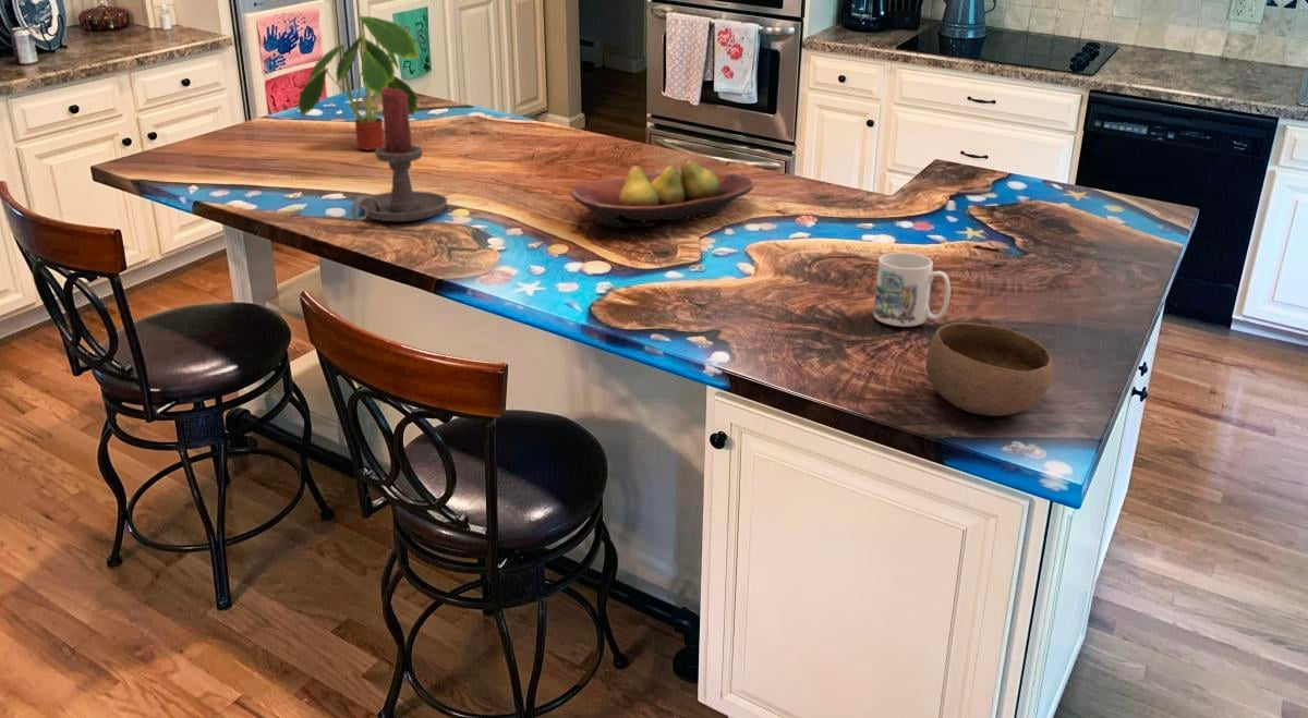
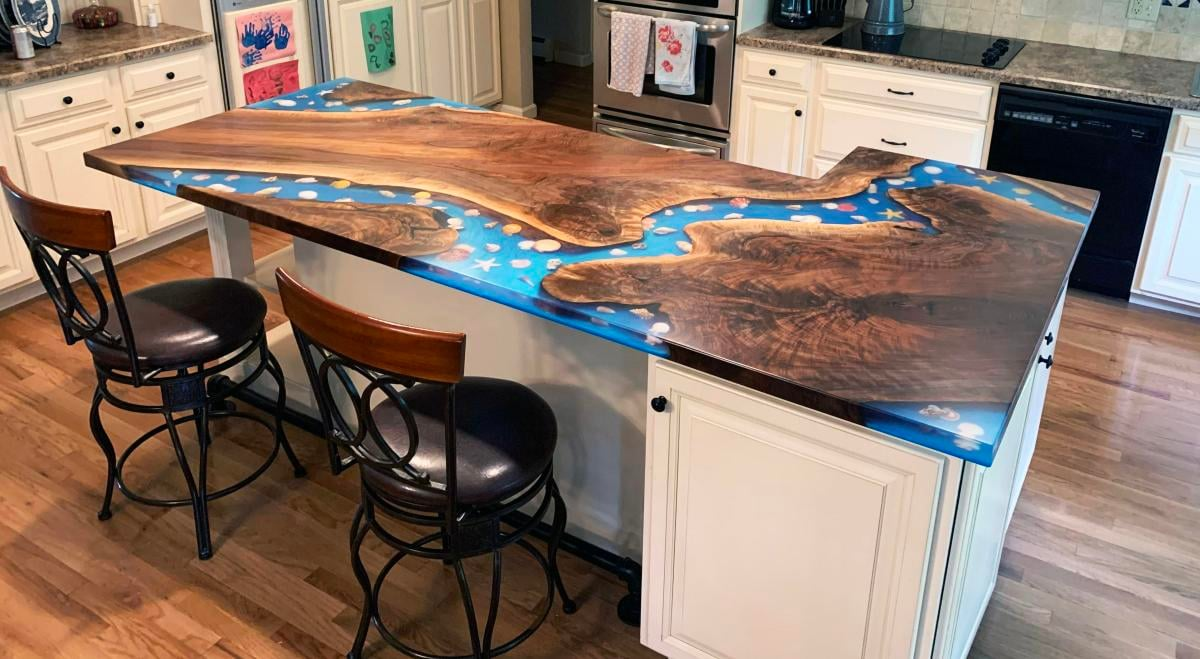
- plant (373, 80)
- candle holder (389, 154)
- mug (912, 291)
- bowl (986, 373)
- fruit bowl (663, 190)
